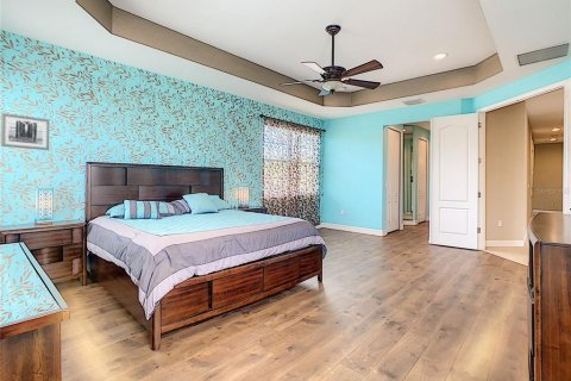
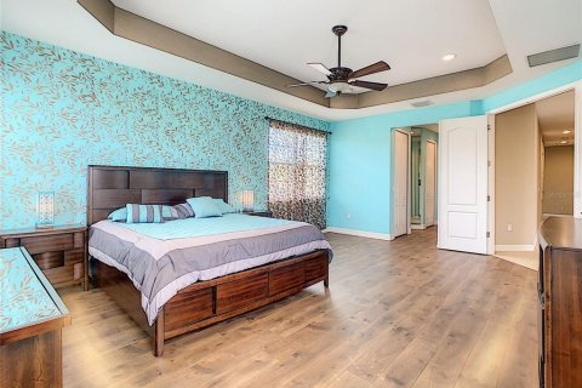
- wall art (25, 132)
